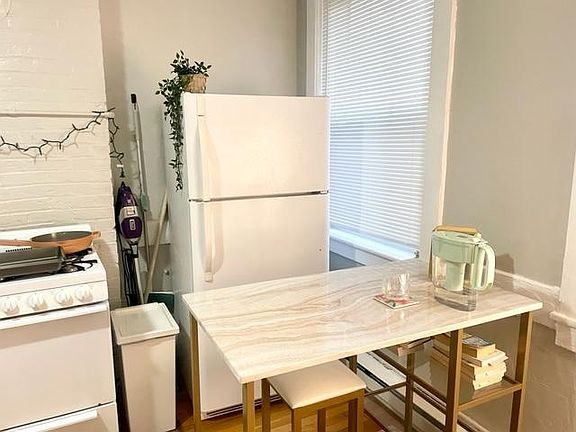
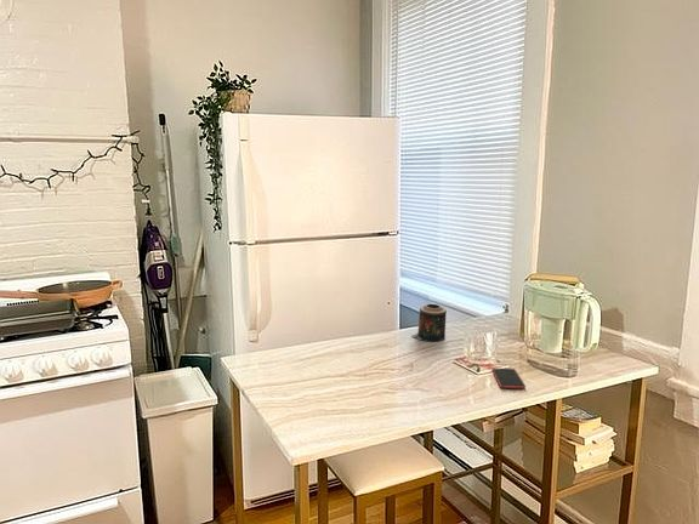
+ candle (427, 320)
+ smartphone (507, 377)
